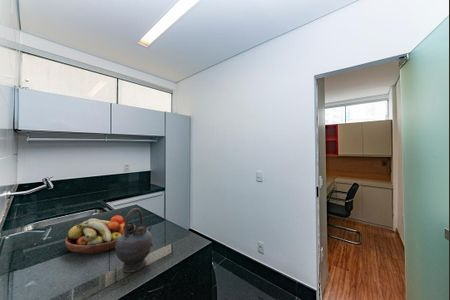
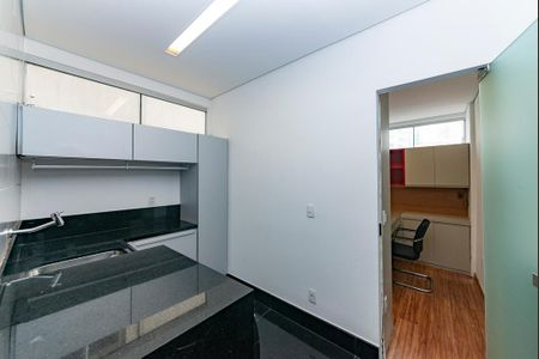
- fruit bowl (103, 229)
- teapot (137, 235)
